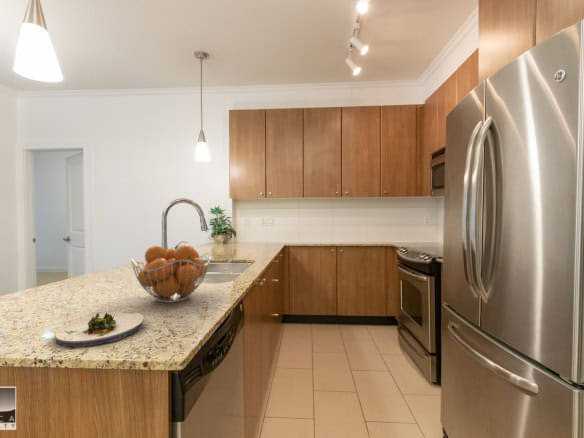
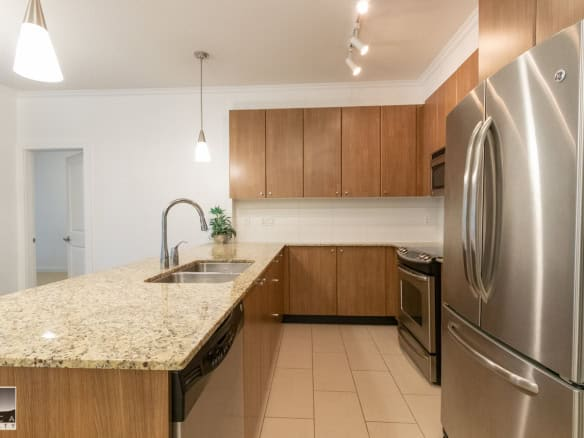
- salad plate (101, 322)
- fruit basket (173, 271)
